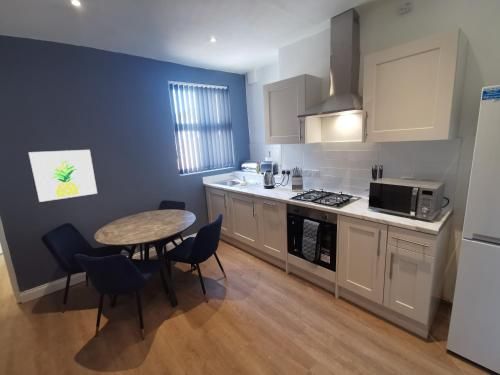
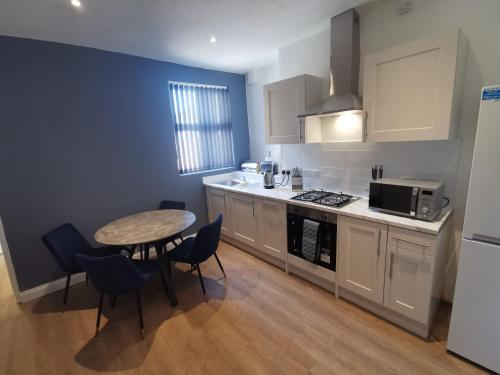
- wall art (65, 174)
